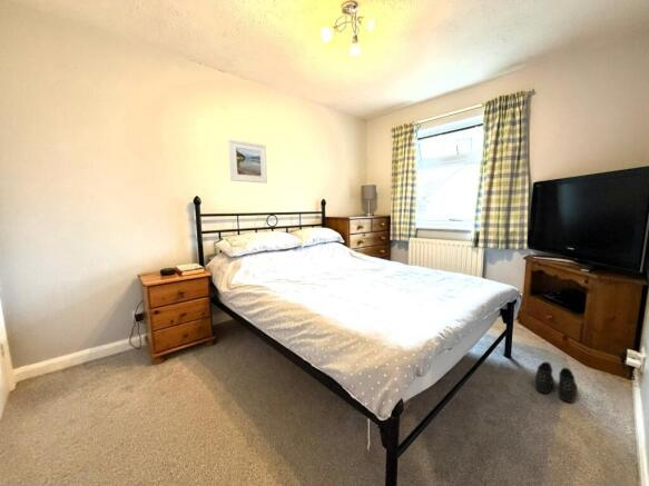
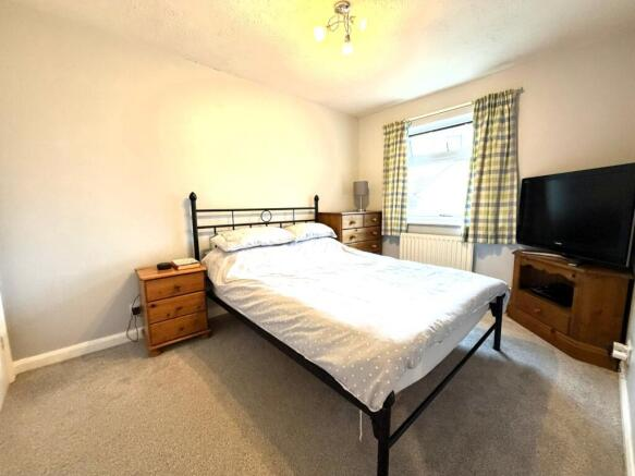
- boots (559, 376)
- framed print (248, 161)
